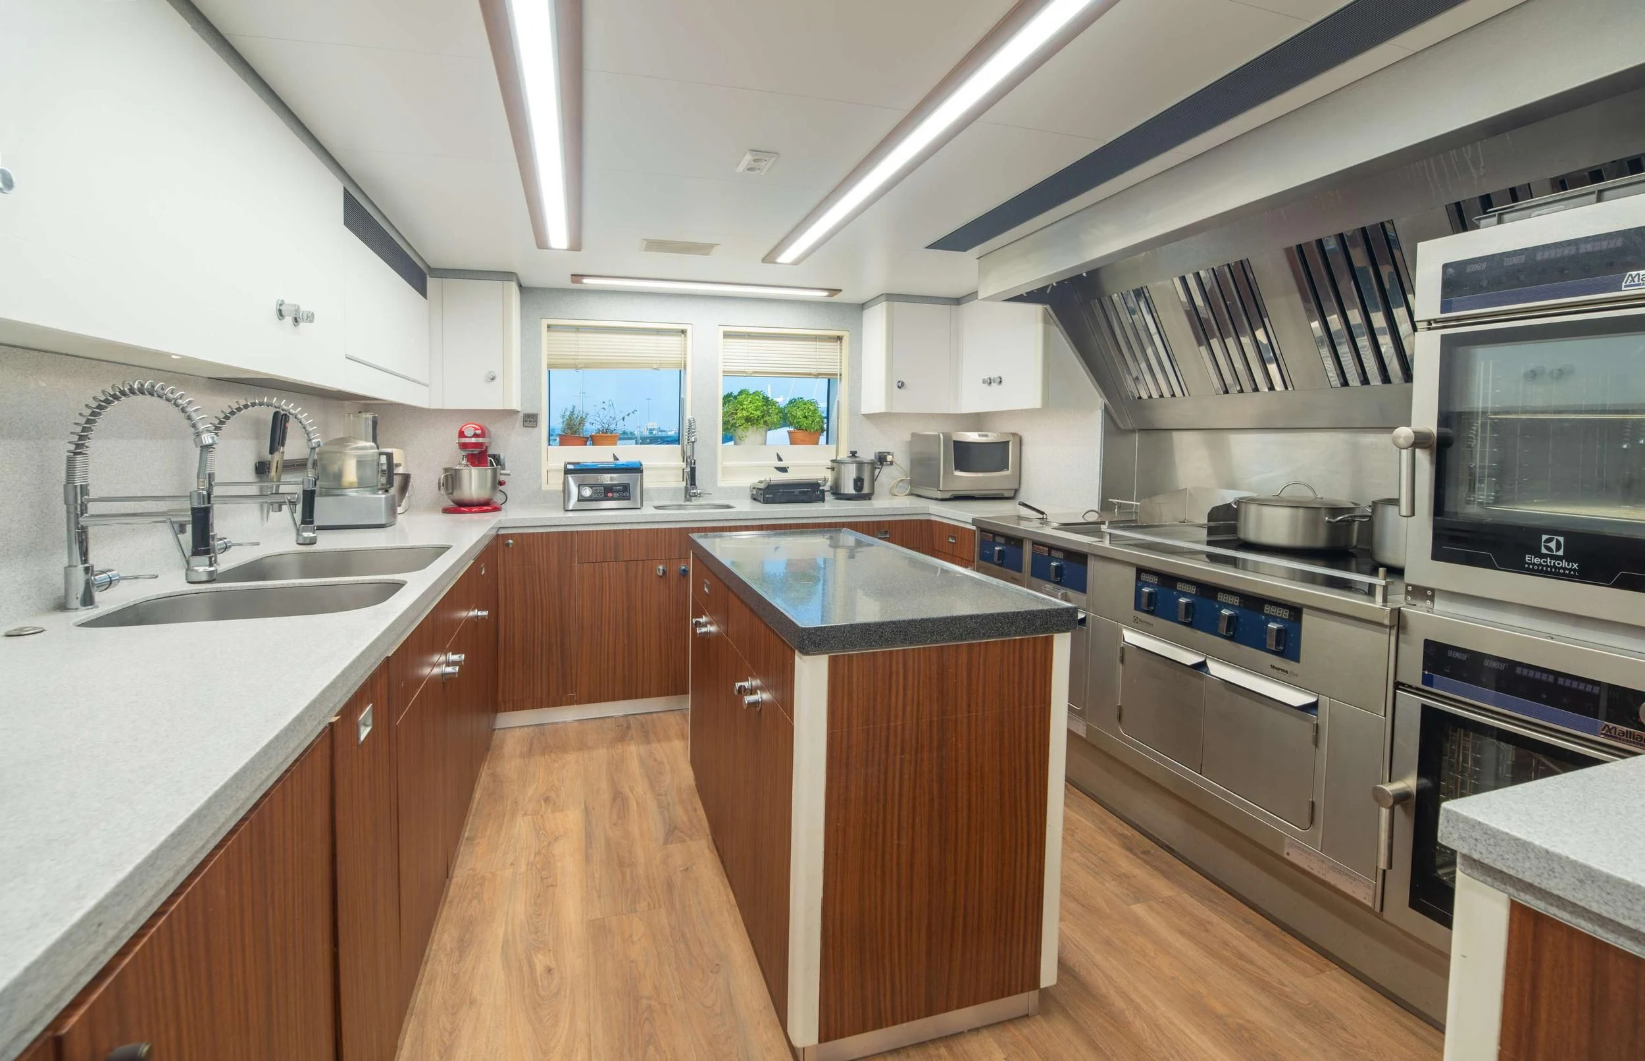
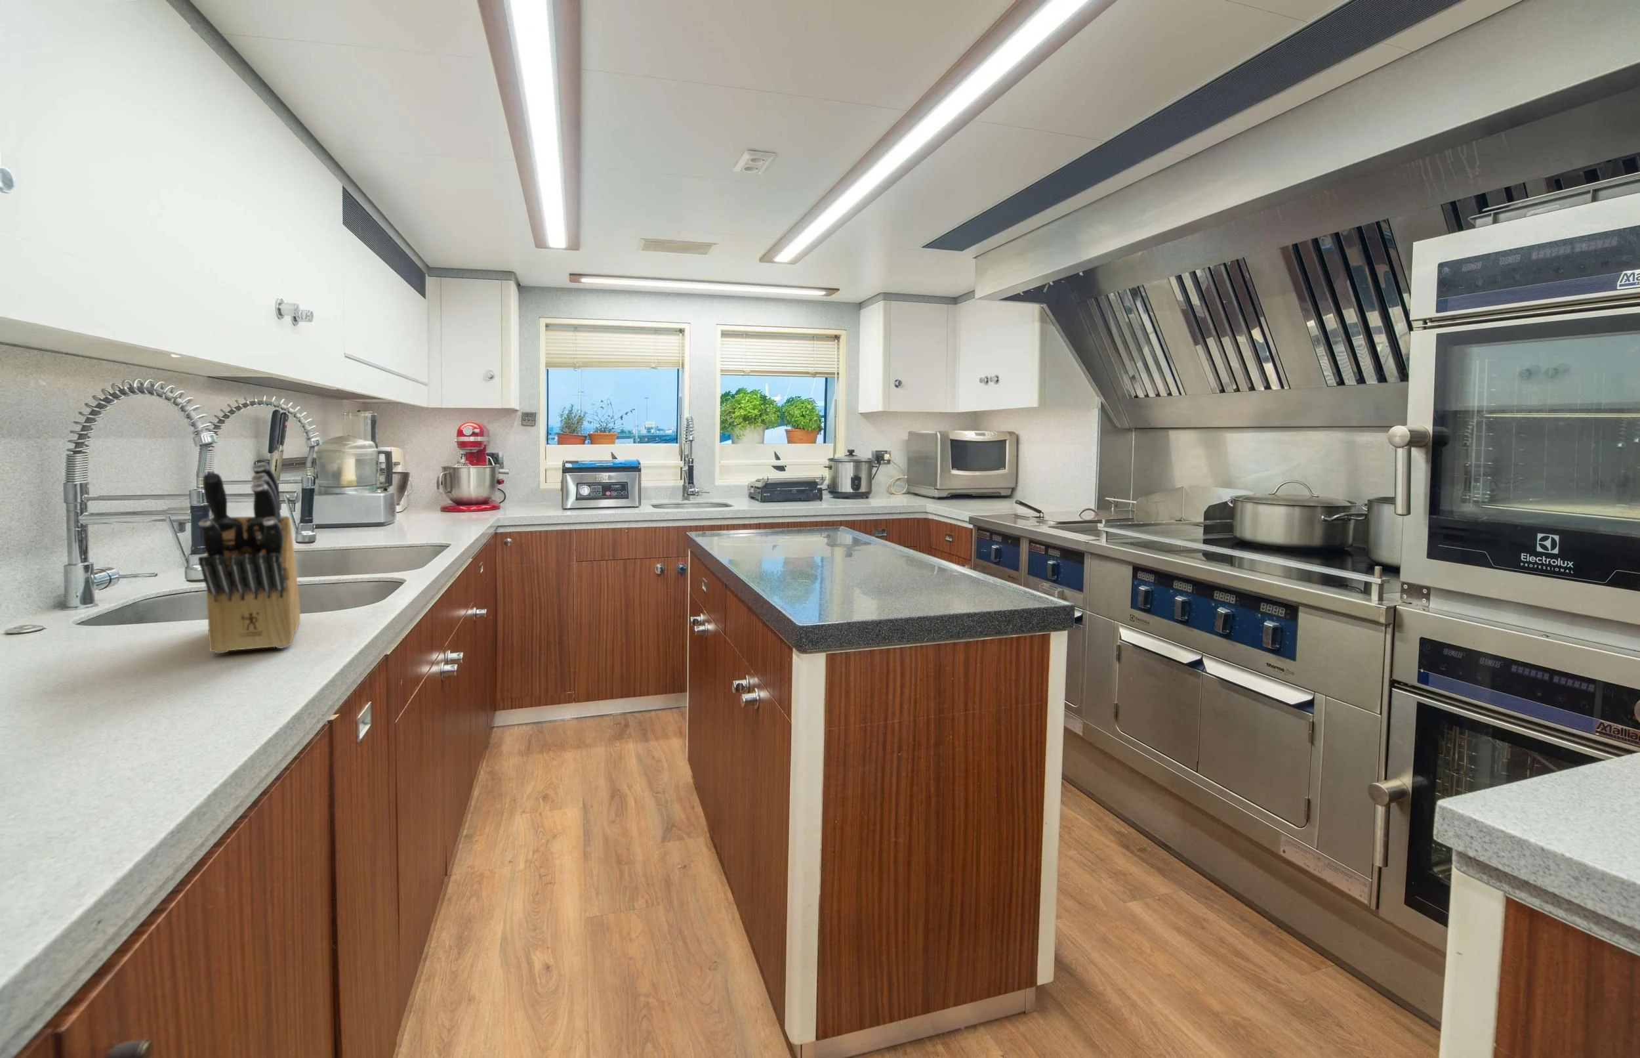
+ knife block (253, 552)
